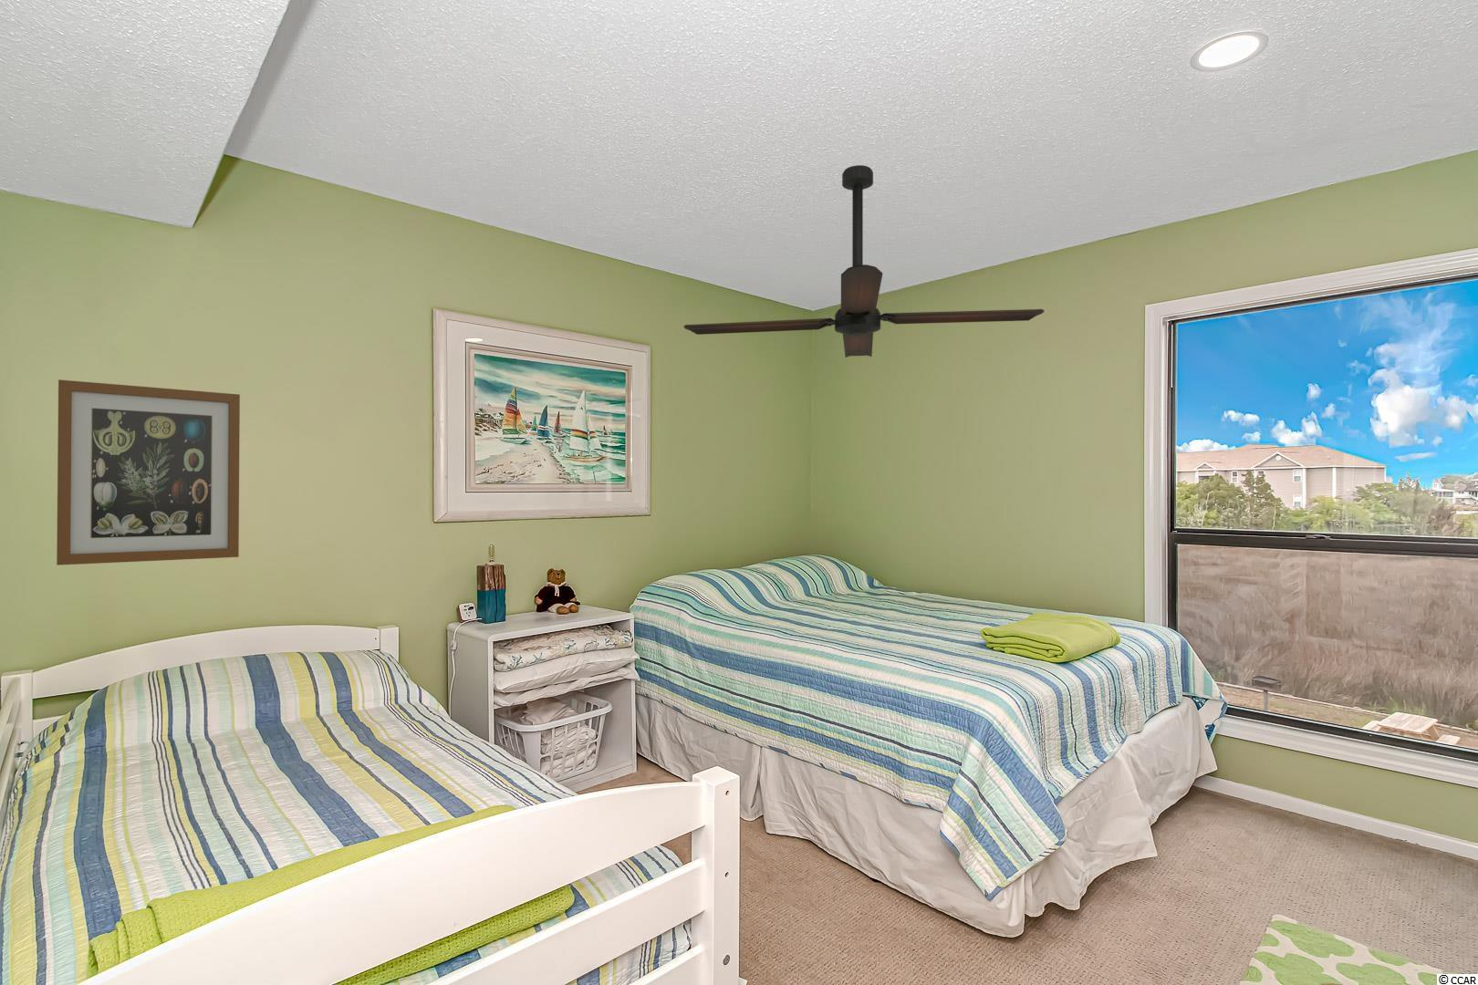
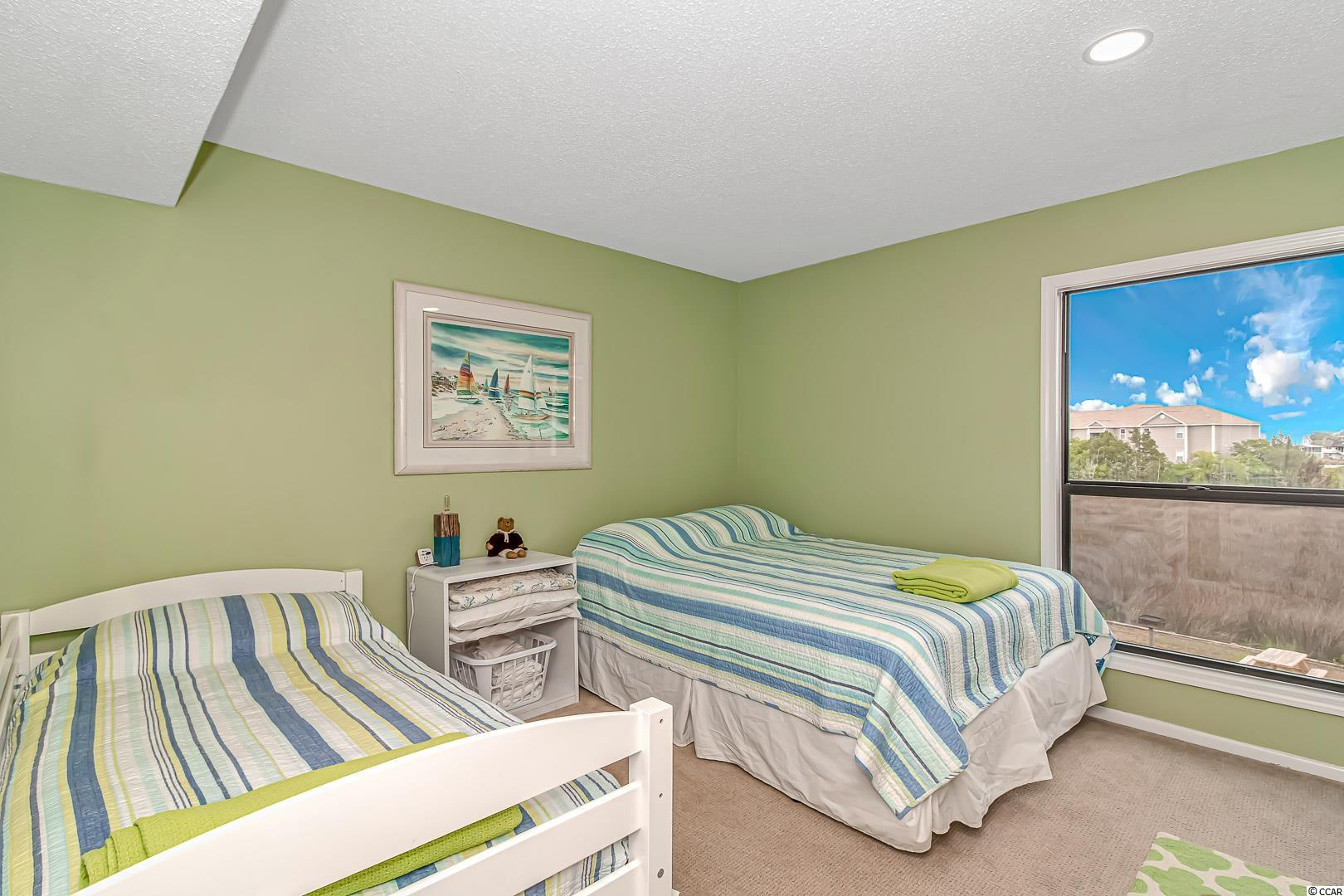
- wall art (153, 474)
- ceiling fan (857, 253)
